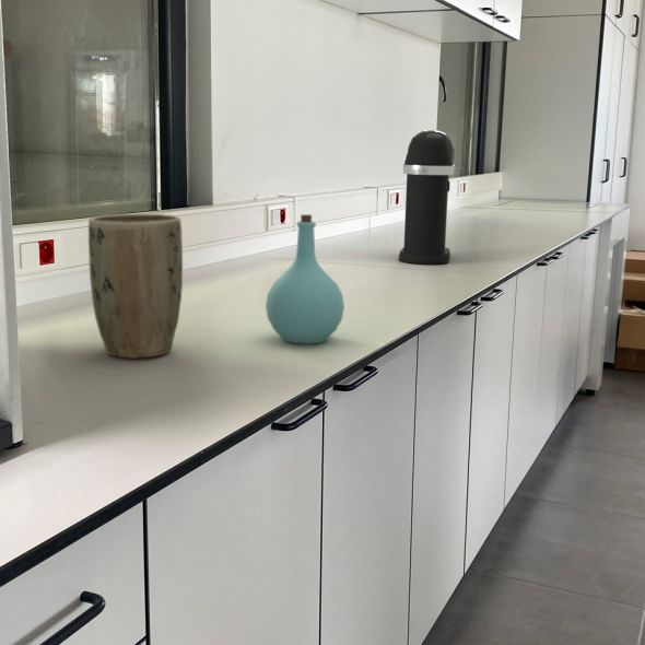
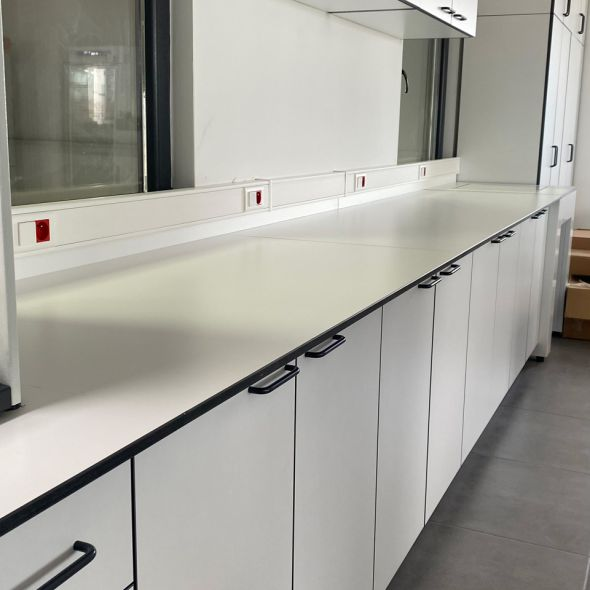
- coffee maker (427, 195)
- plant pot (137, 284)
- bottle (305, 278)
